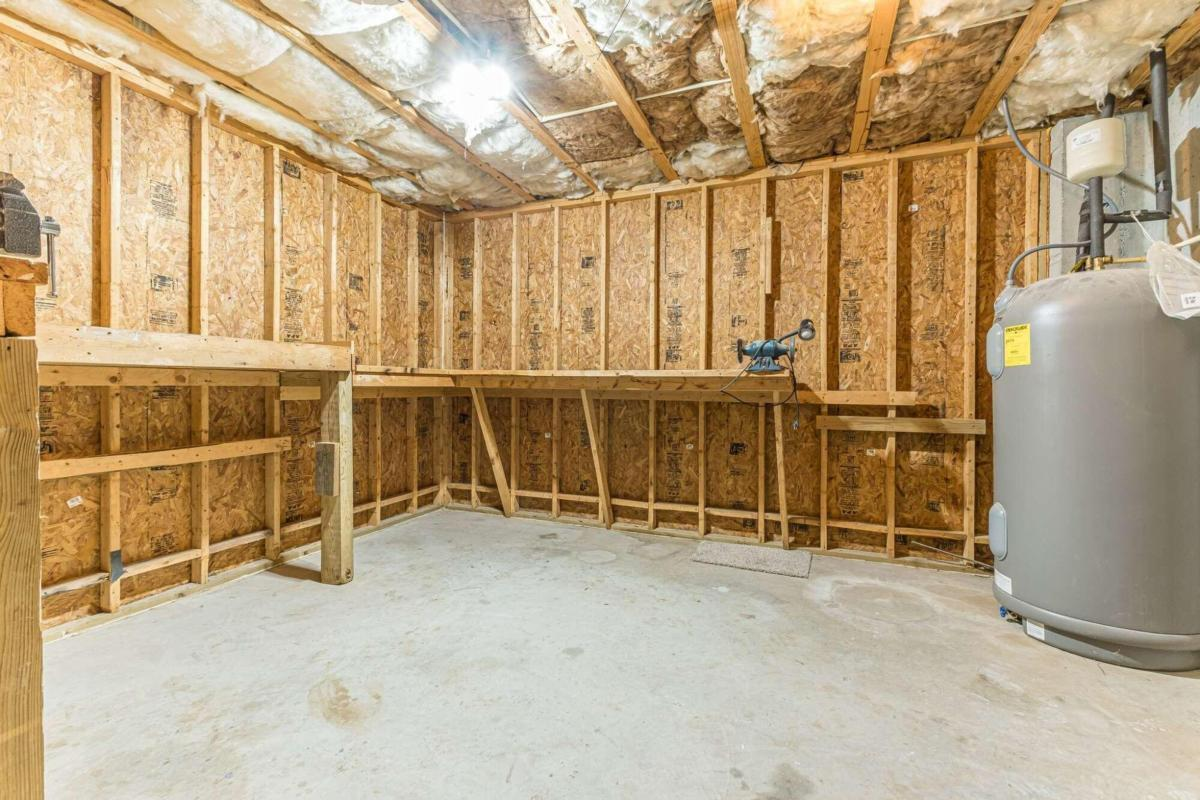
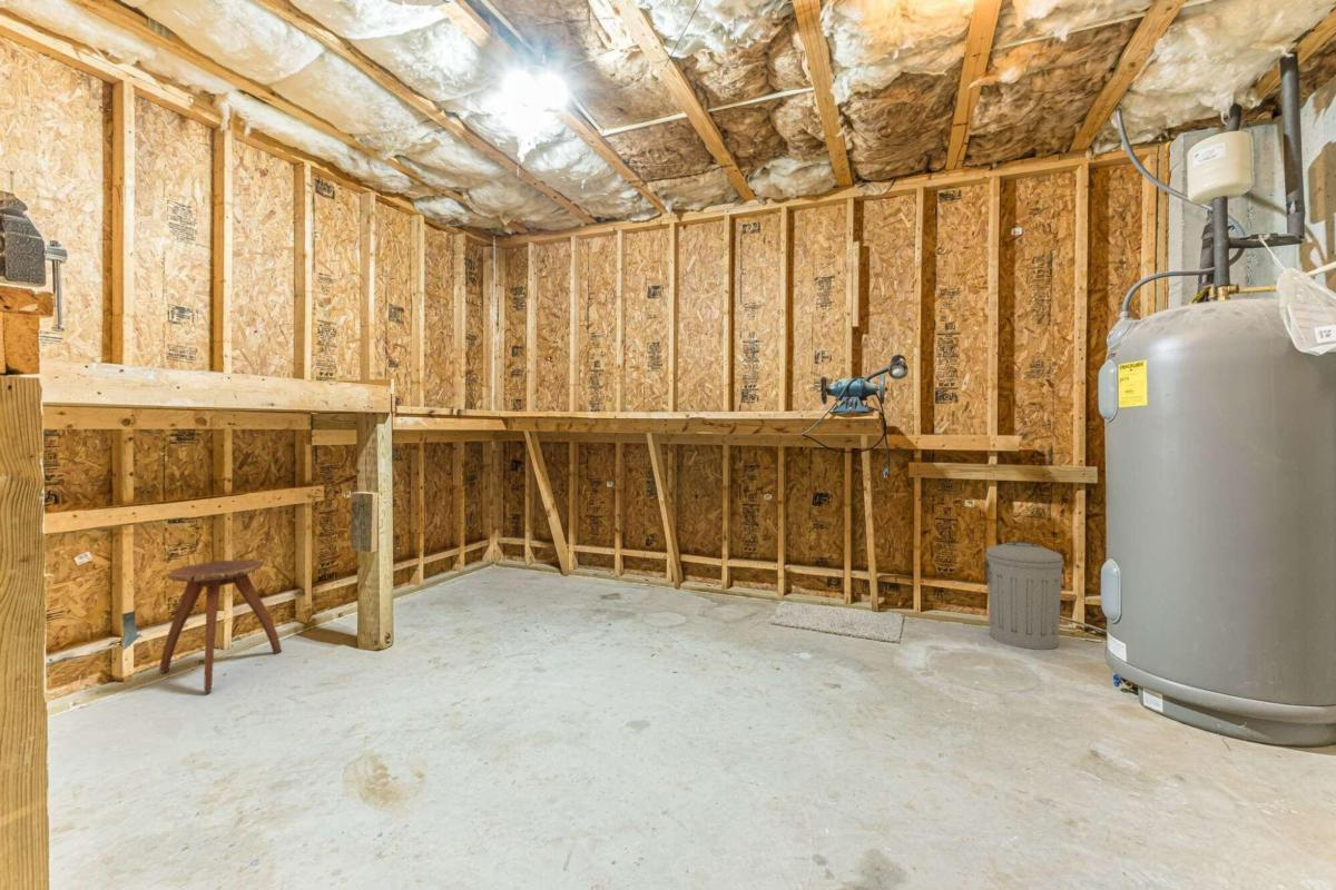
+ trash can (1023, 590)
+ stool (214, 616)
